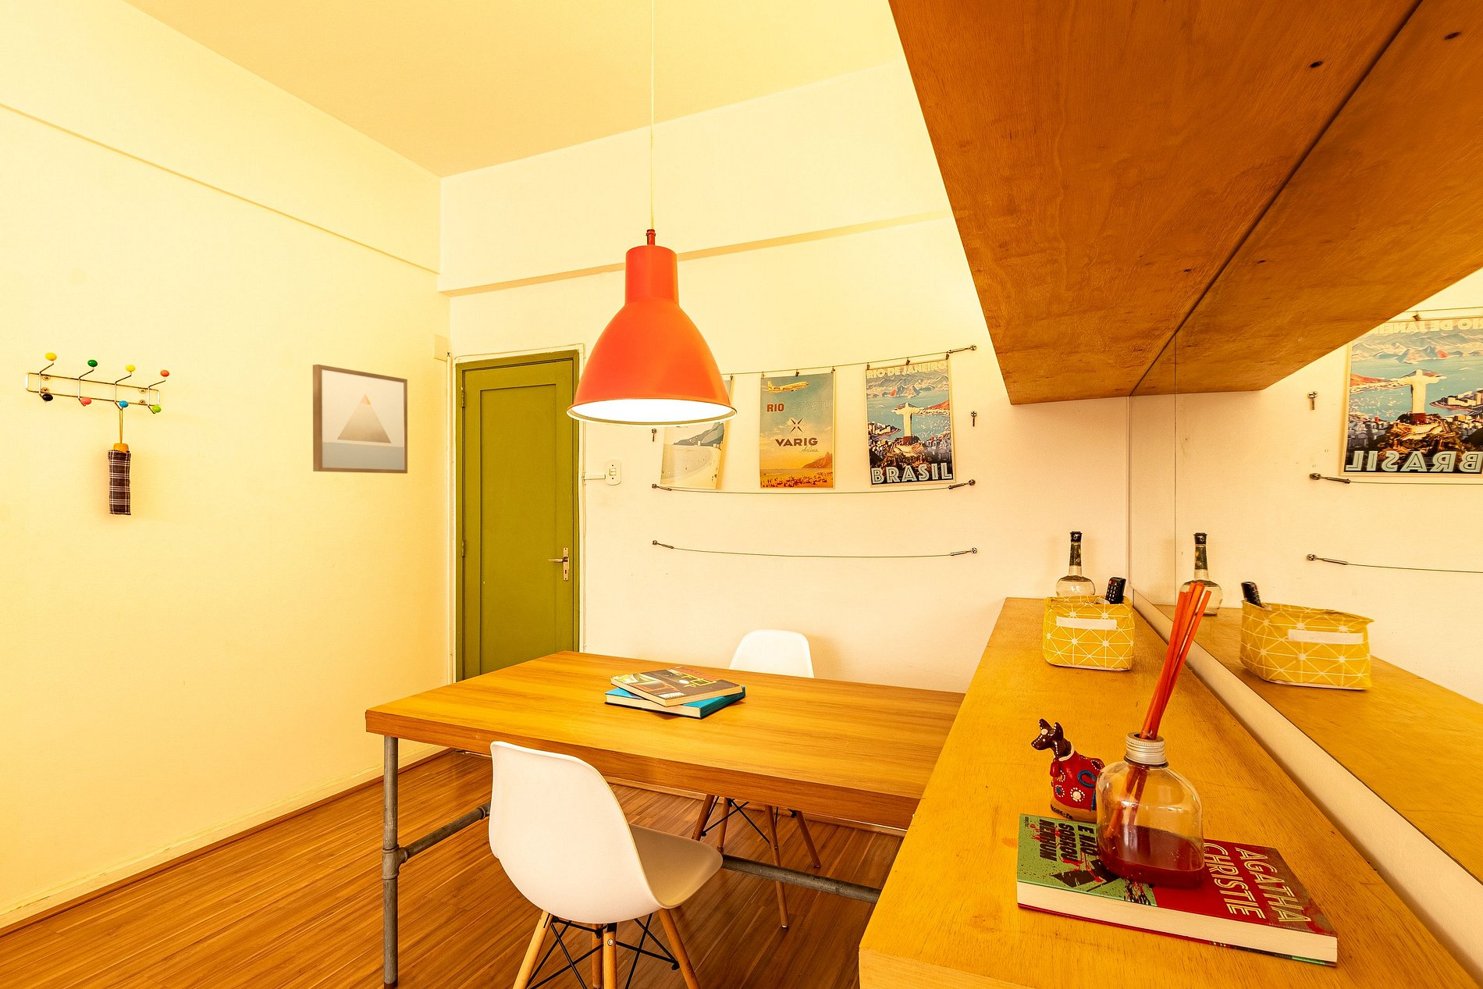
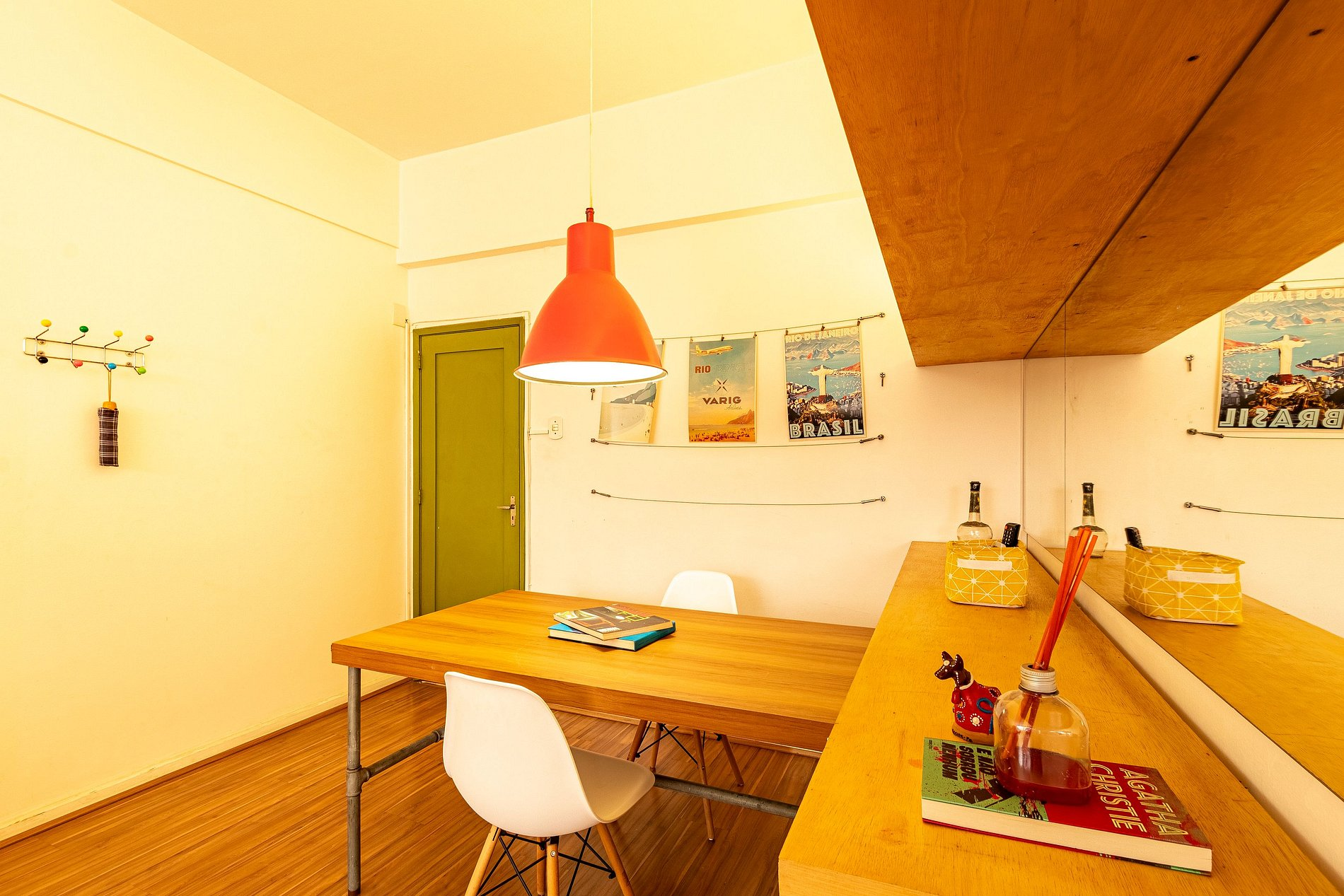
- wall art (363, 423)
